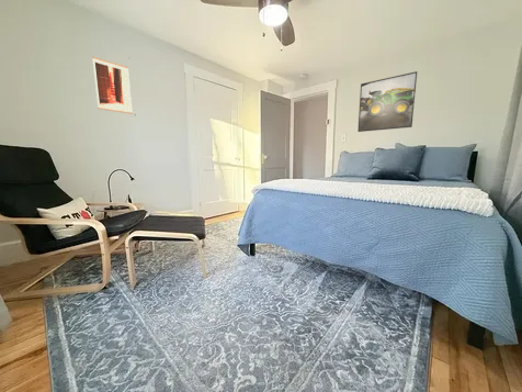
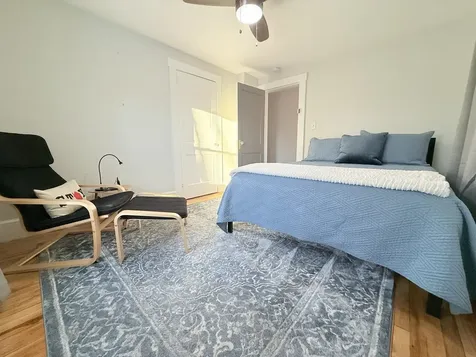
- wall art (113, 87)
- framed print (385, 104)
